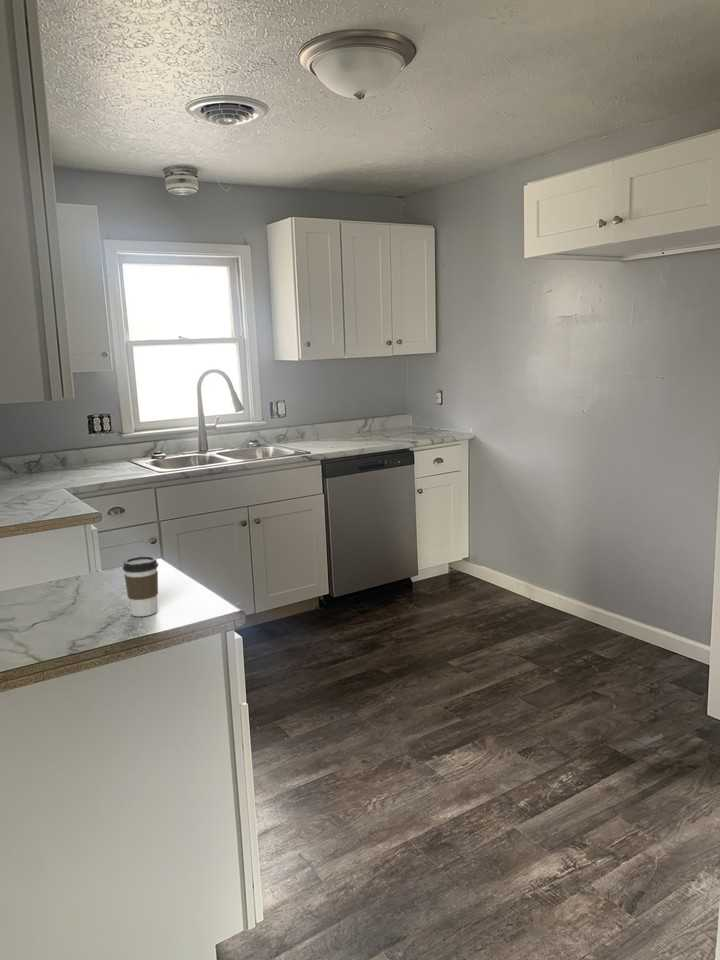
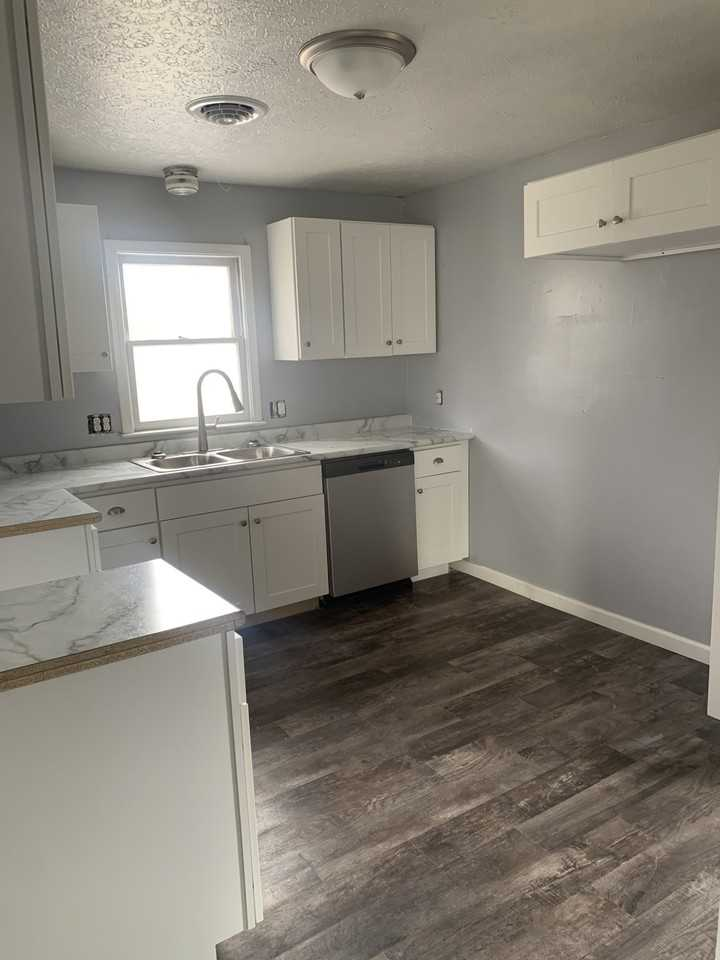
- coffee cup (142, 586)
